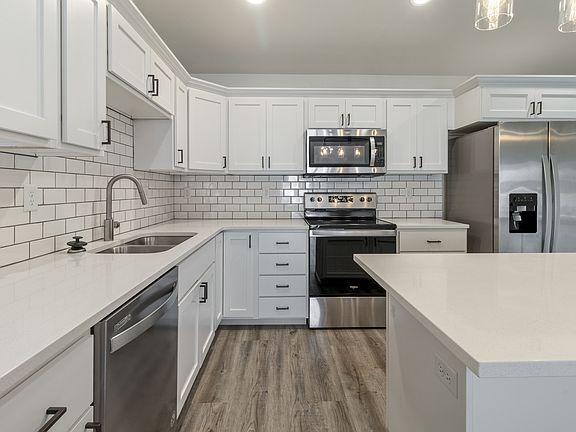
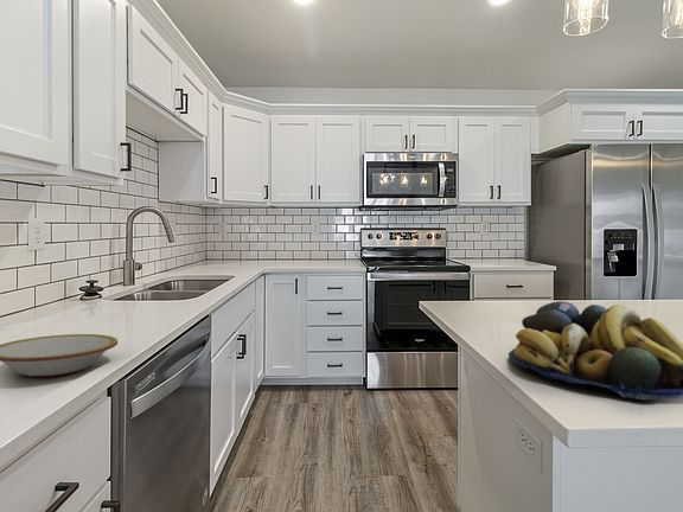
+ bowl (56, 356)
+ fruit bowl (604, 337)
